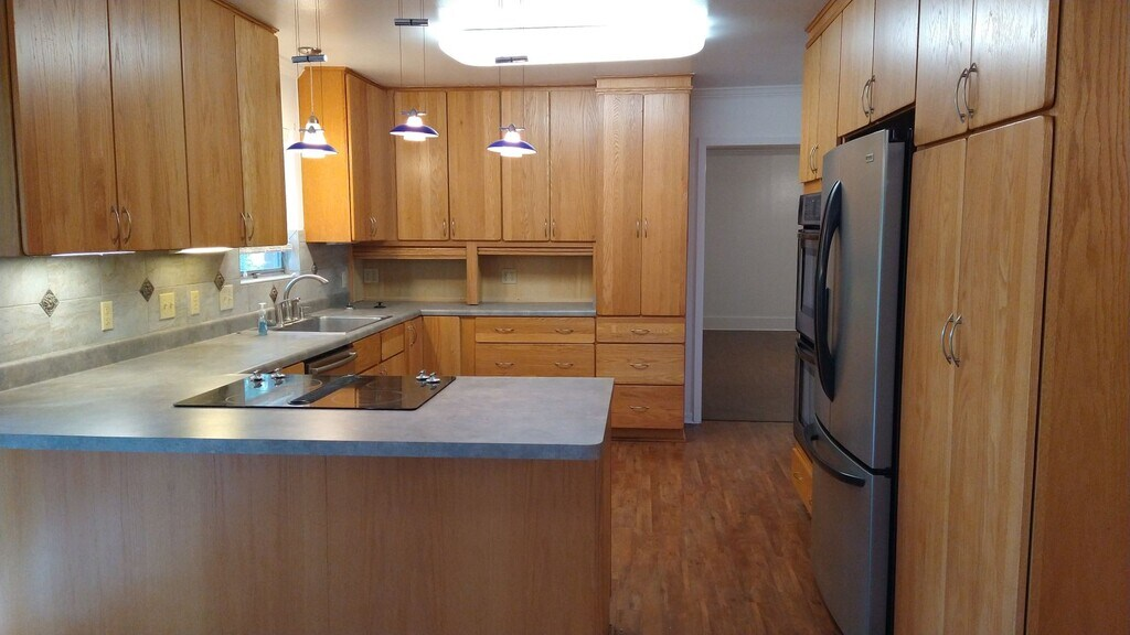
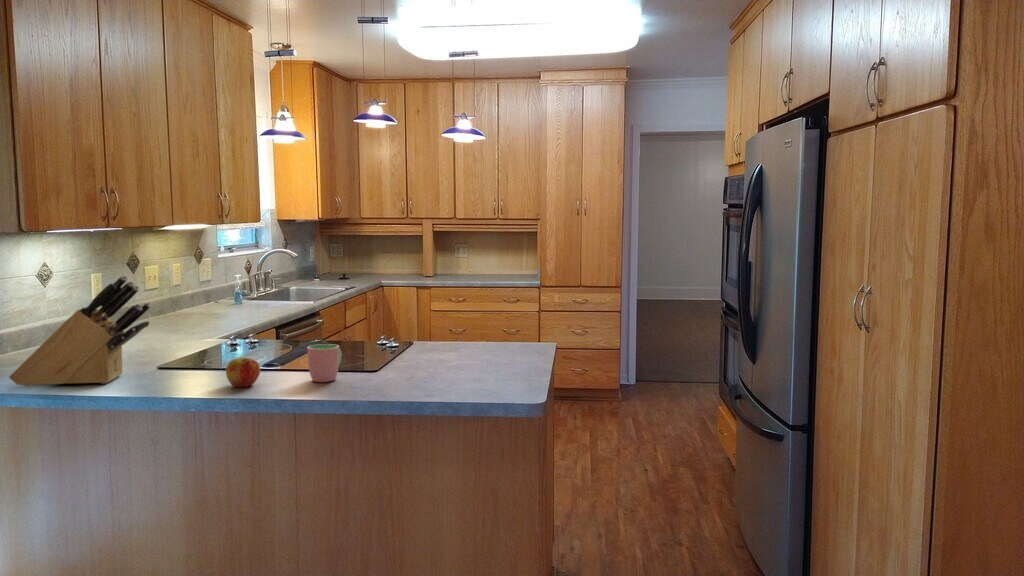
+ apple (243, 372)
+ knife block (82, 329)
+ cup (327, 362)
